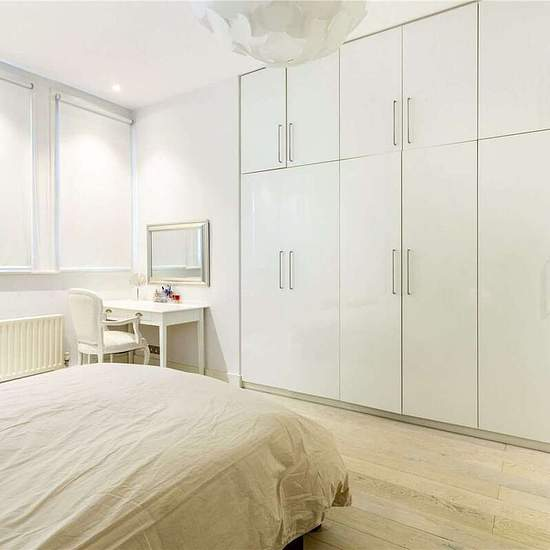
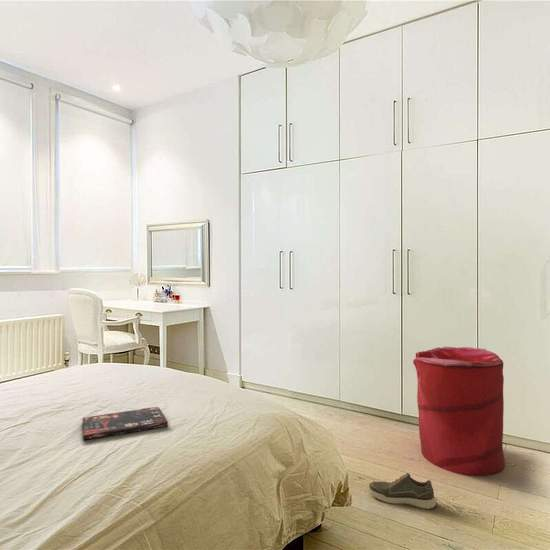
+ shoe (401, 485)
+ laundry hamper (457, 404)
+ book (124, 421)
